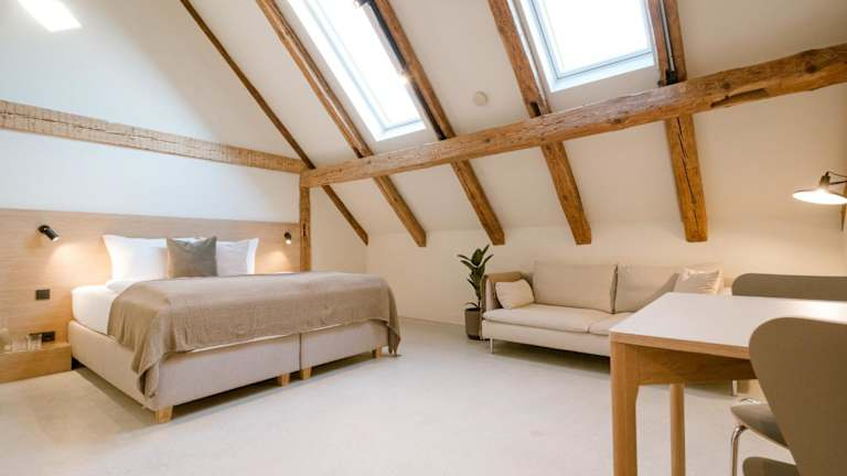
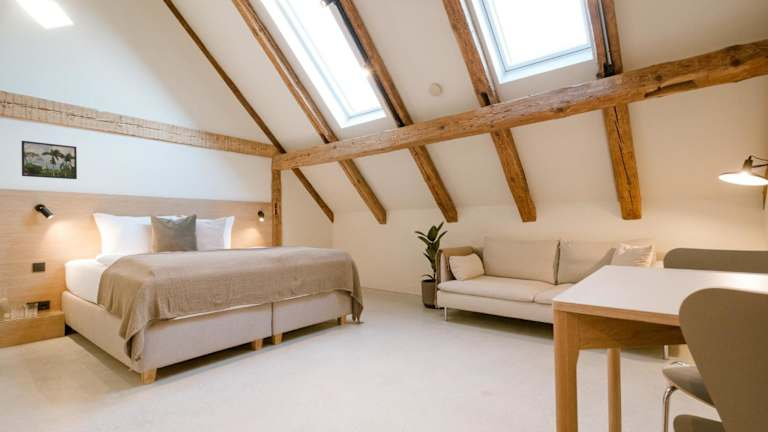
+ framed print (50, 160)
